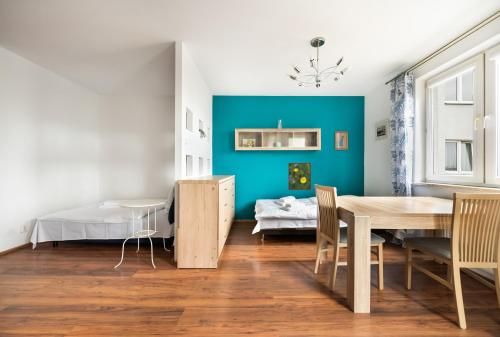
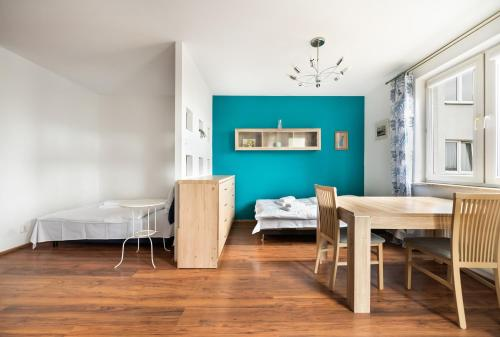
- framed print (299, 176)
